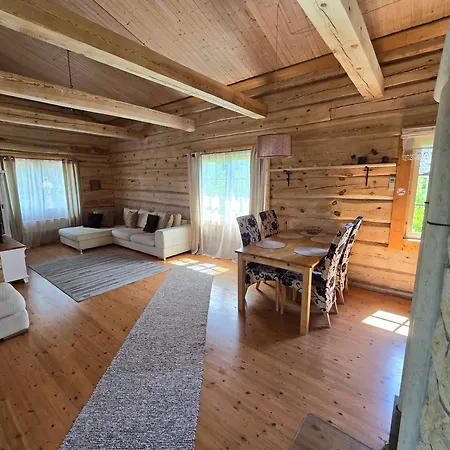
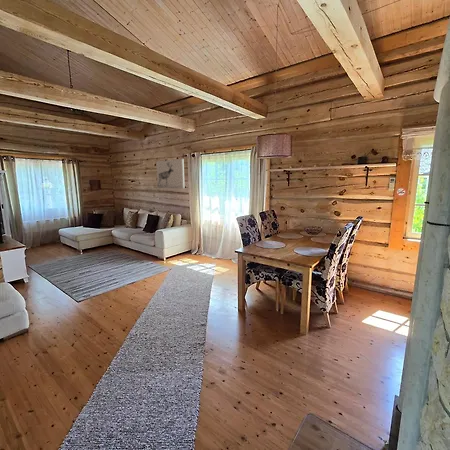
+ wall art (169, 174)
